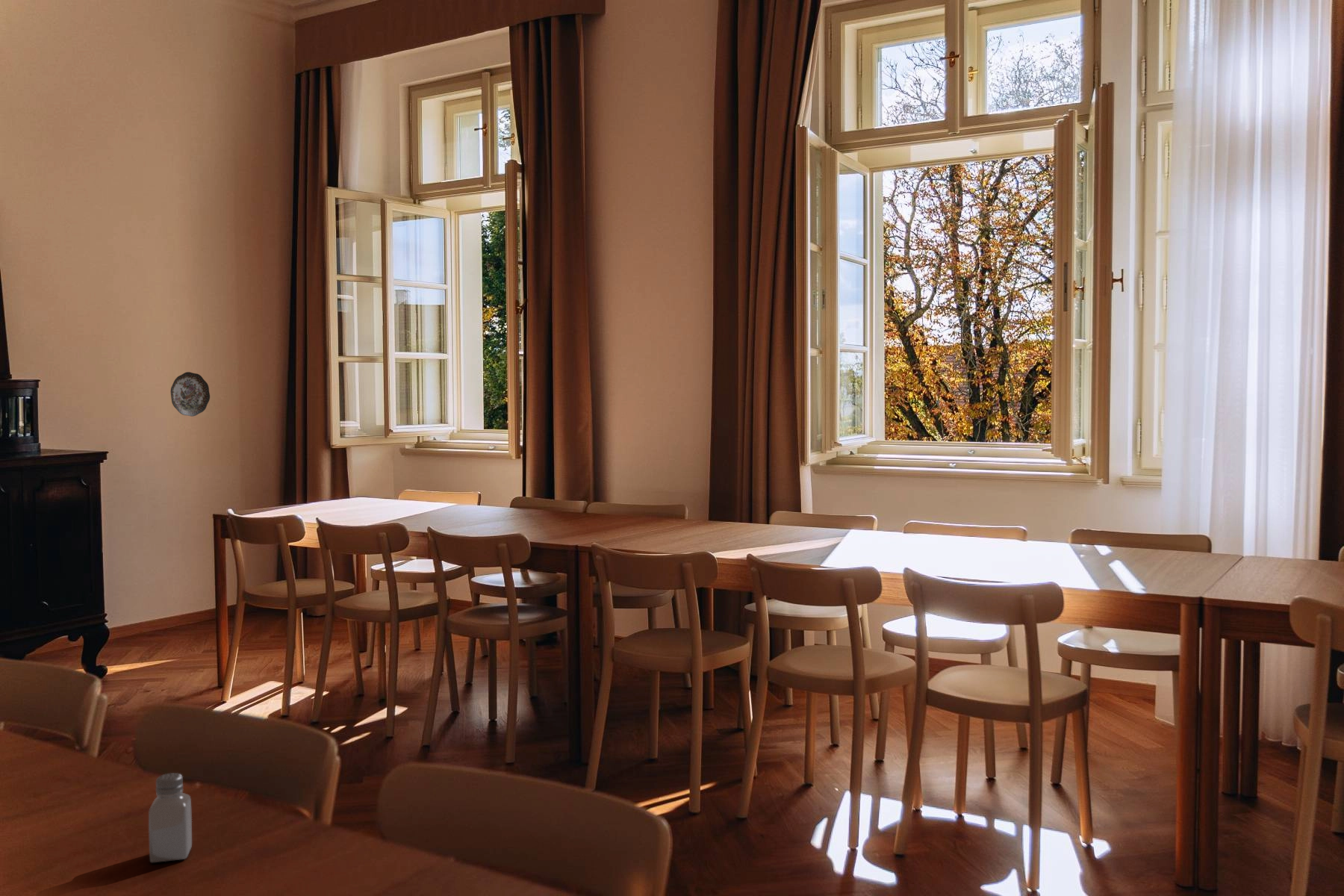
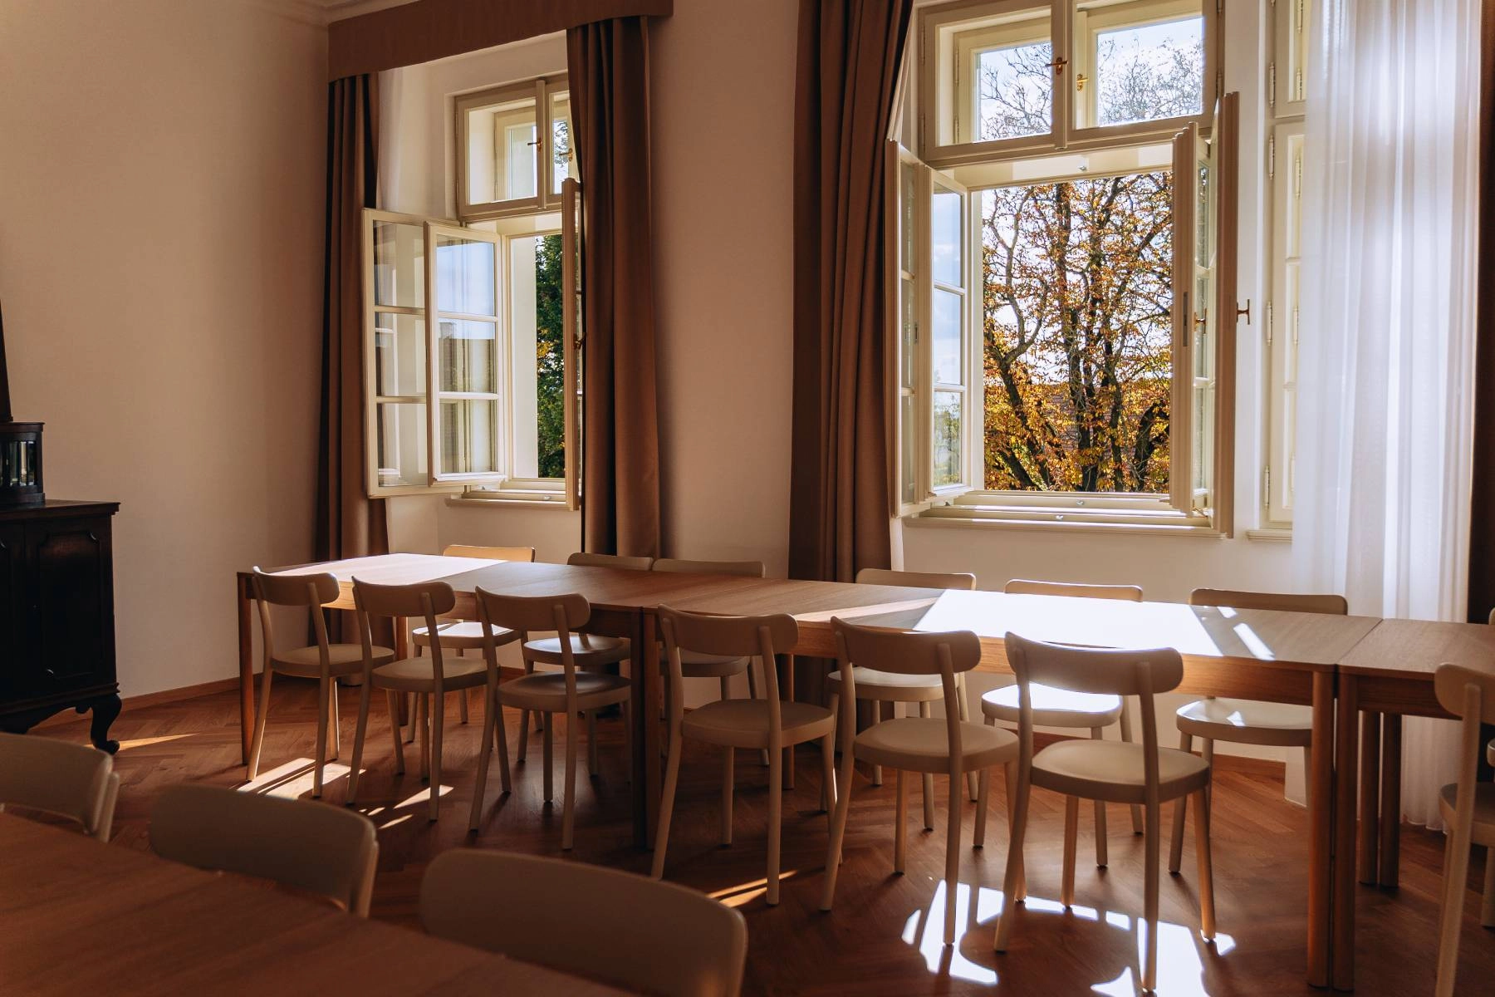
- decorative plate (189, 393)
- saltshaker (170, 815)
